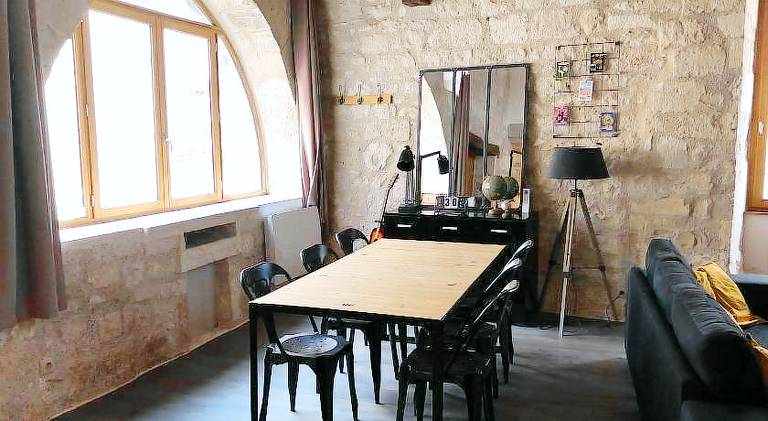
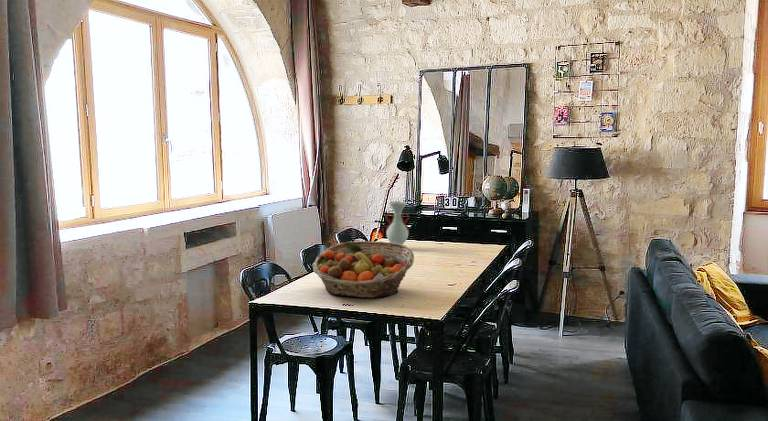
+ fruit basket (363, 268)
+ vase (397, 225)
